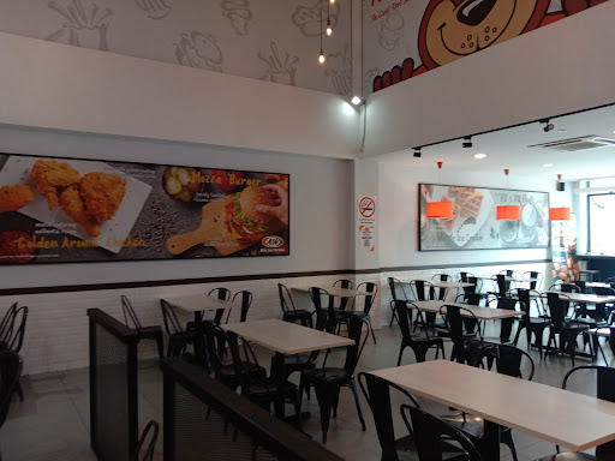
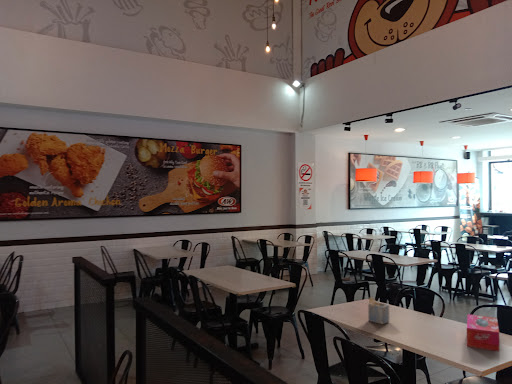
+ napkin holder (378, 309)
+ tissue box (482, 331)
